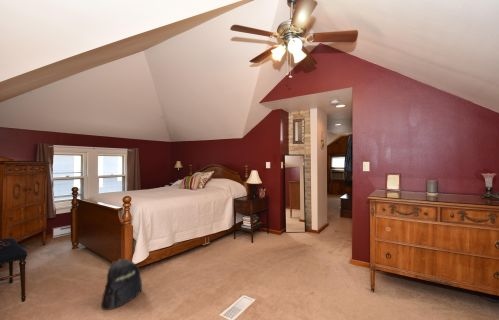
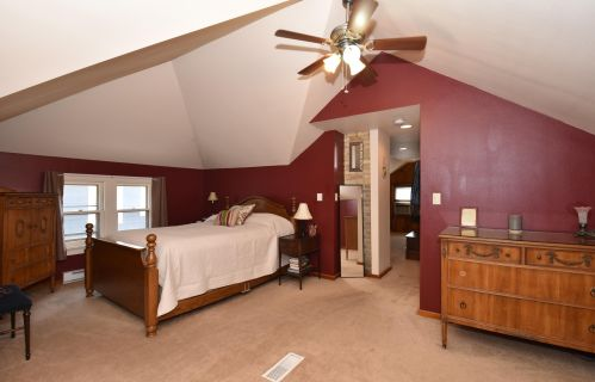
- backpack (122, 278)
